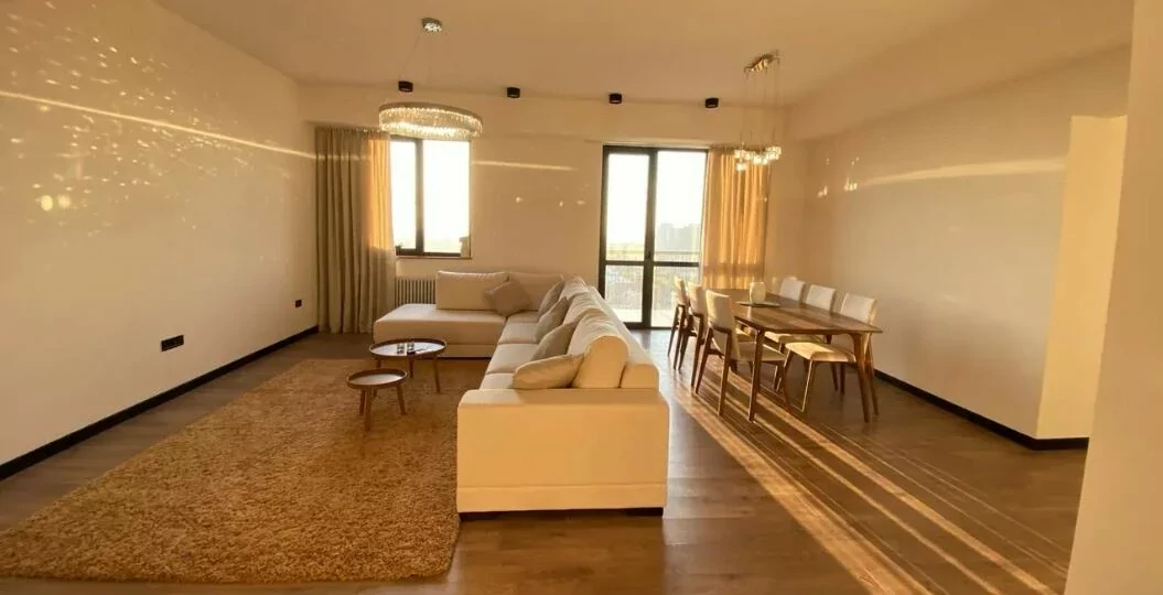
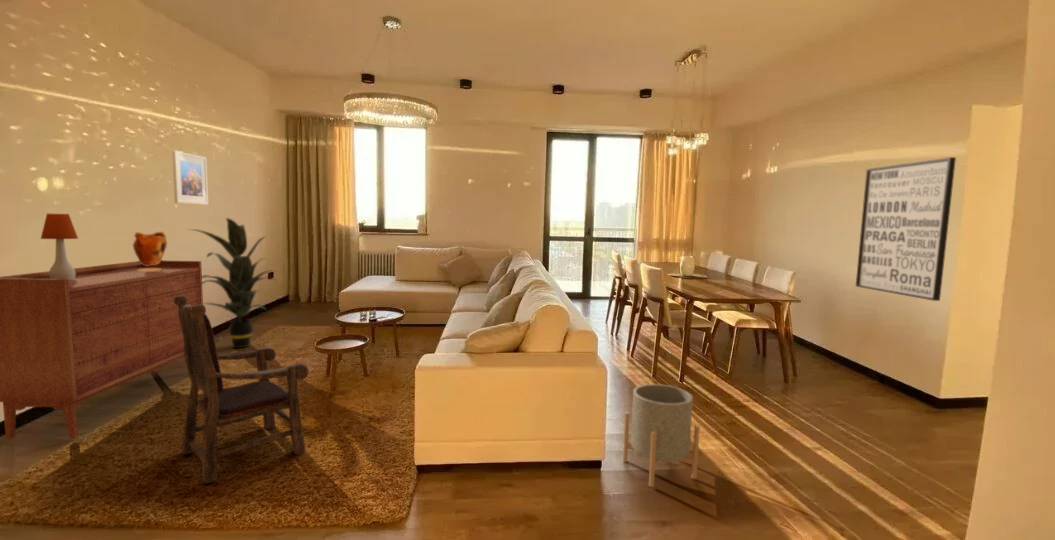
+ table lamp (60, 246)
+ armchair (241, 374)
+ indoor plant (233, 283)
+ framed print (191, 179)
+ sideboard (116, 335)
+ planter (660, 431)
+ wall art (900, 229)
+ vase (149, 250)
